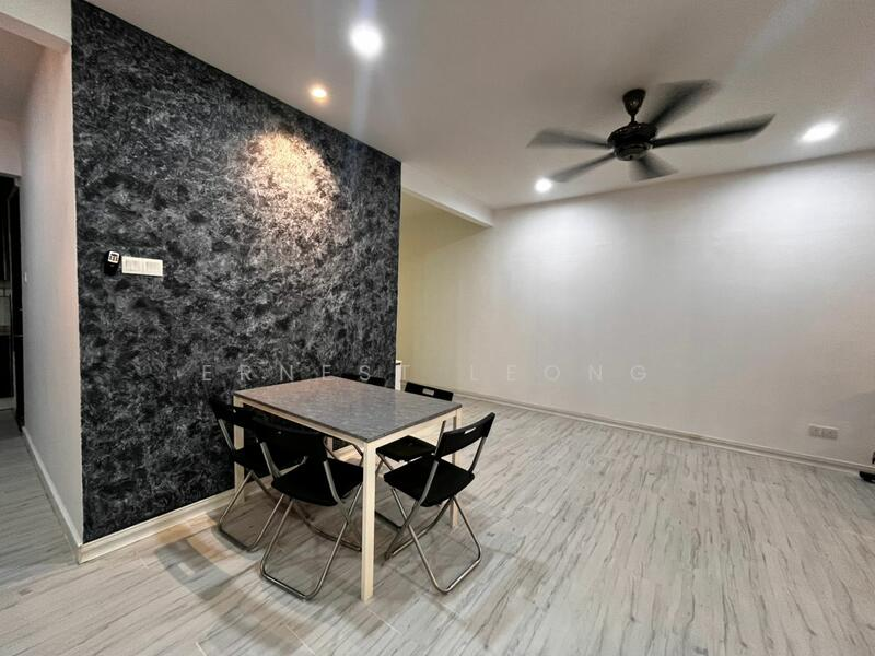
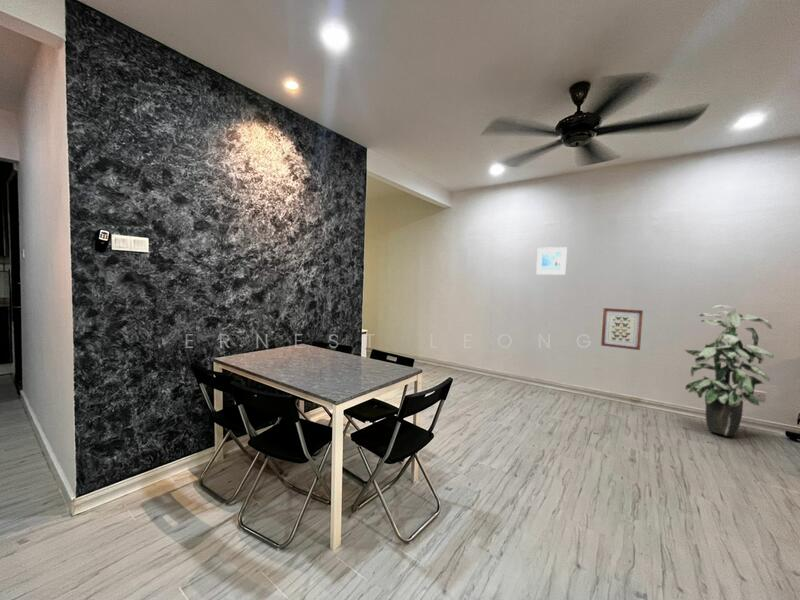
+ wall art (621, 328)
+ indoor plant (723, 368)
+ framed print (551, 261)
